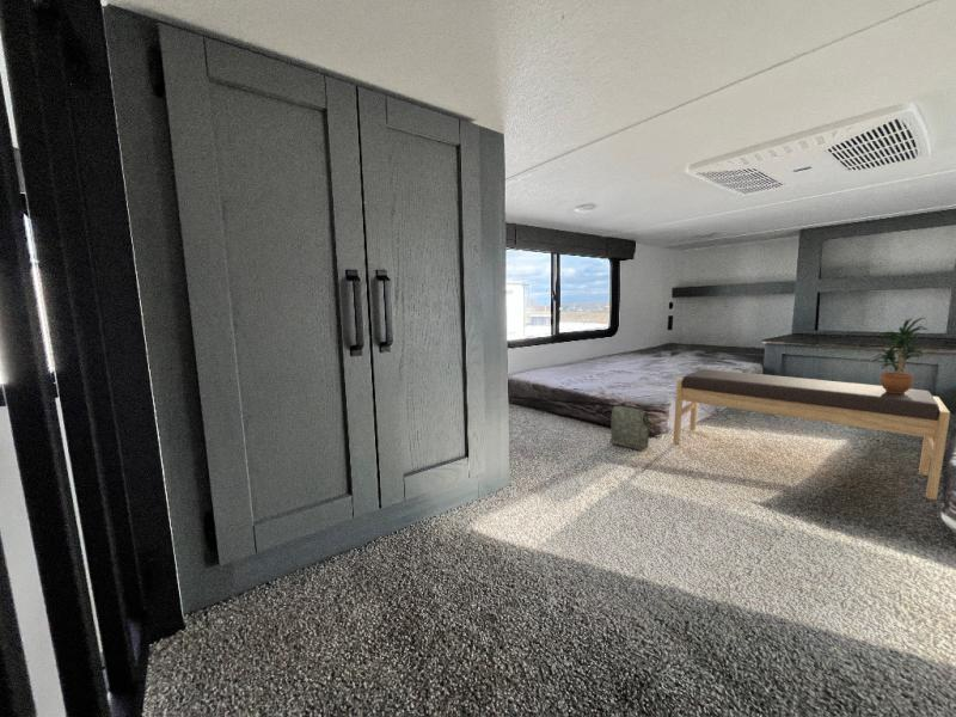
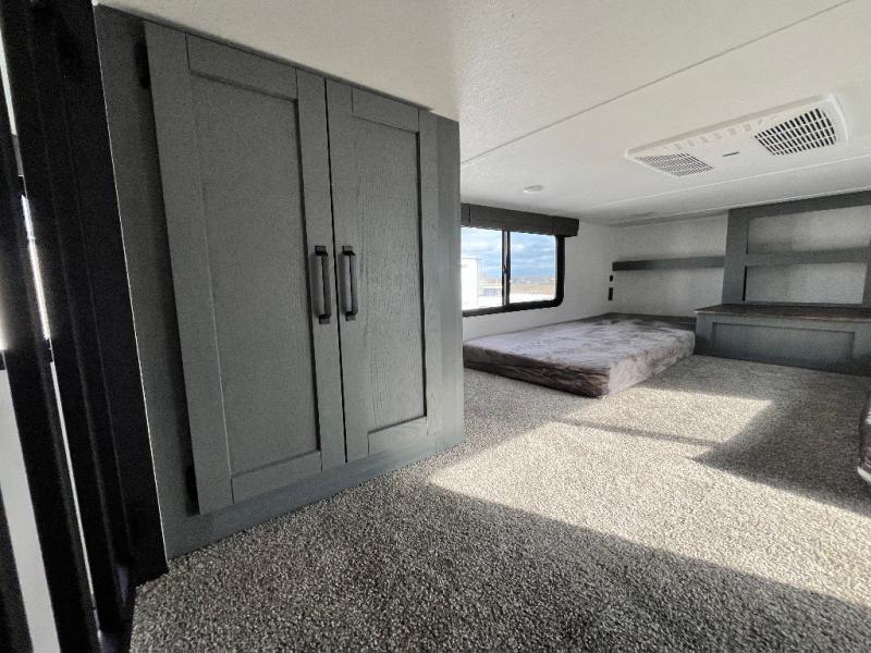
- bag (630, 425)
- potted plant (899, 355)
- bench (789, 416)
